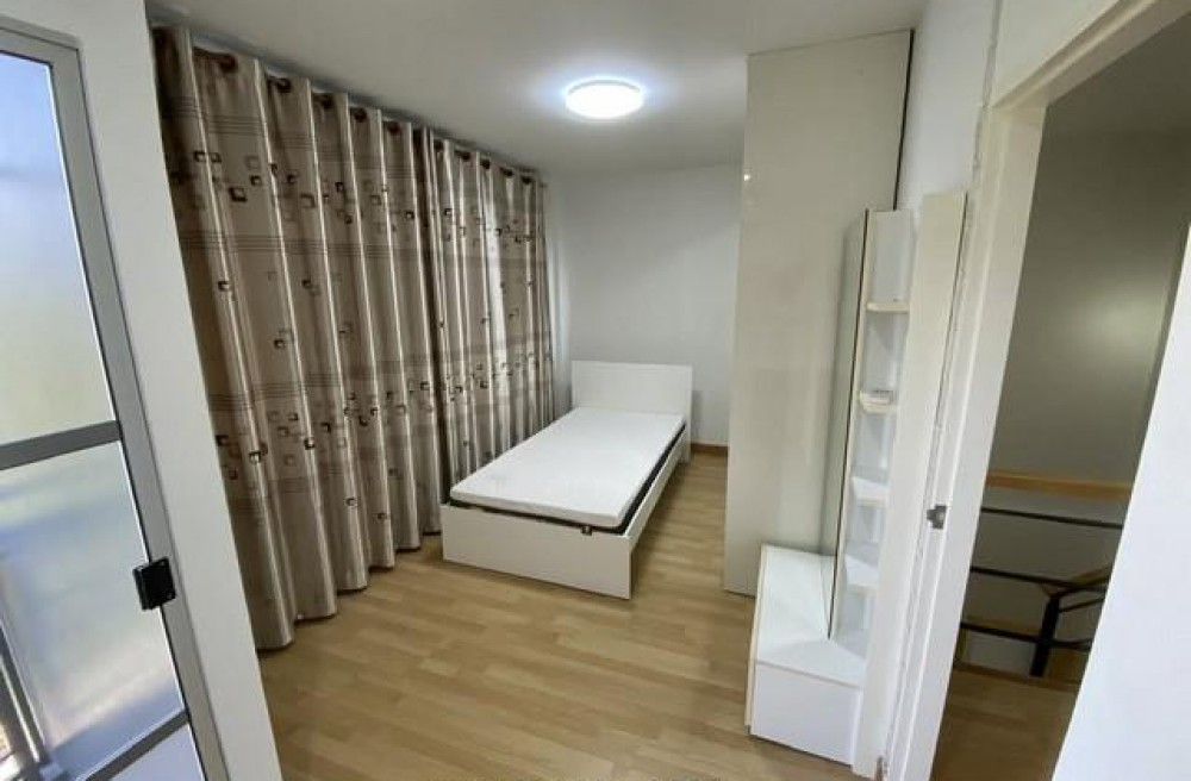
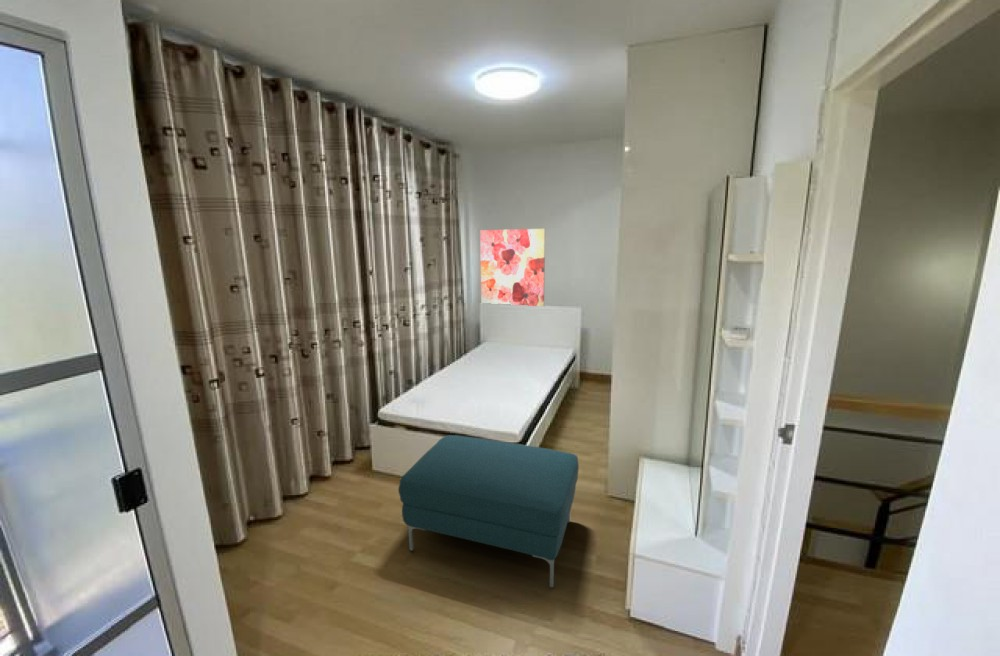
+ wall art (512, 274)
+ ottoman (493, 495)
